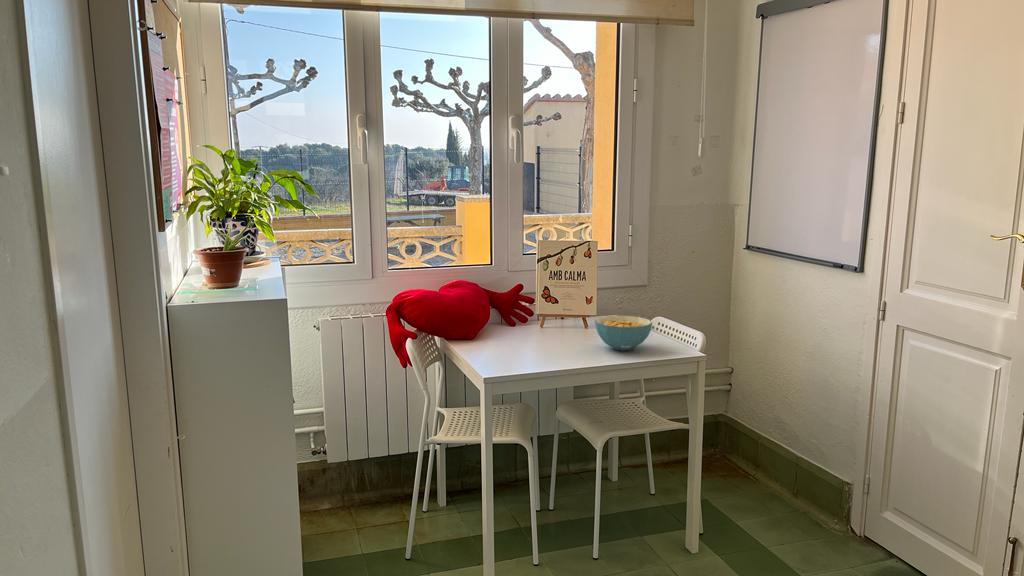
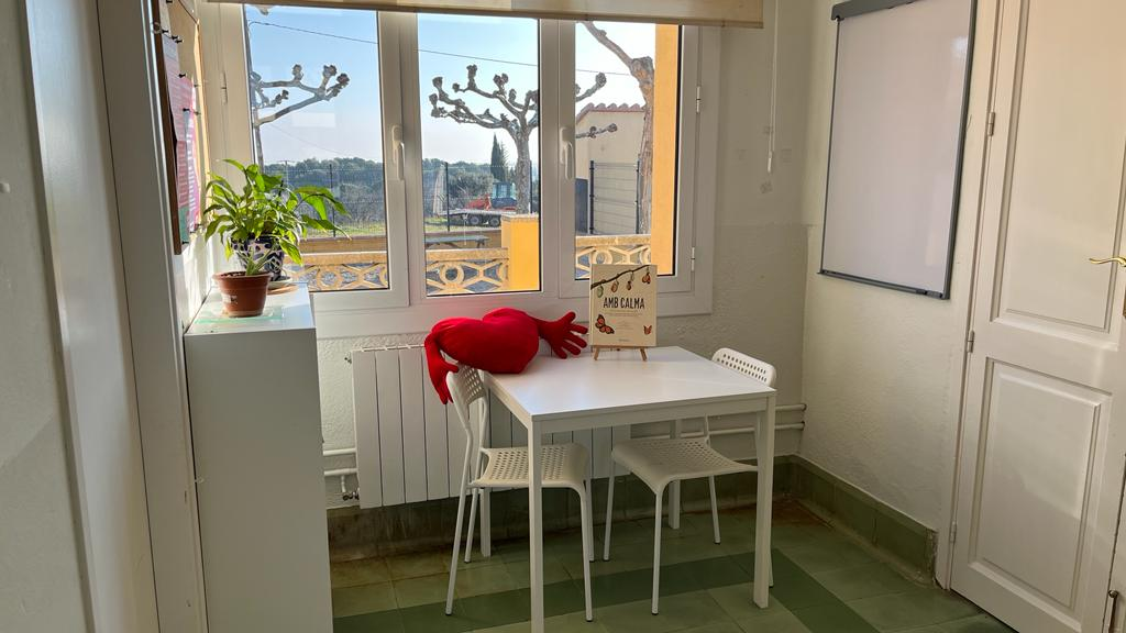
- cereal bowl (622, 334)
